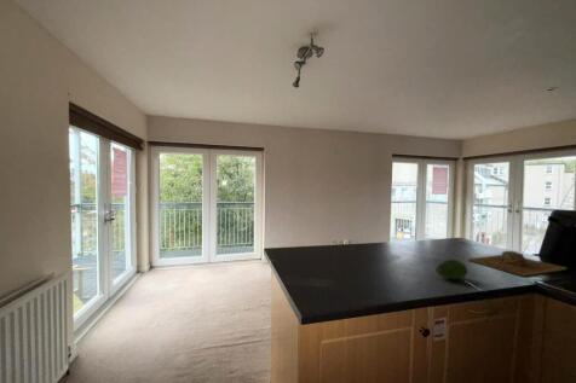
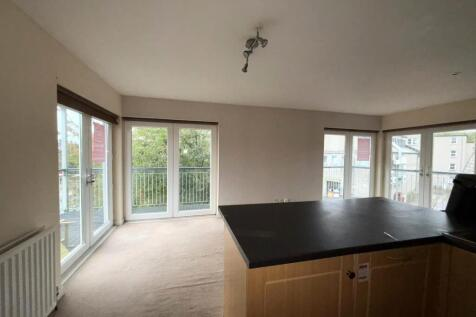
- fruit (450, 269)
- cutting board (514, 259)
